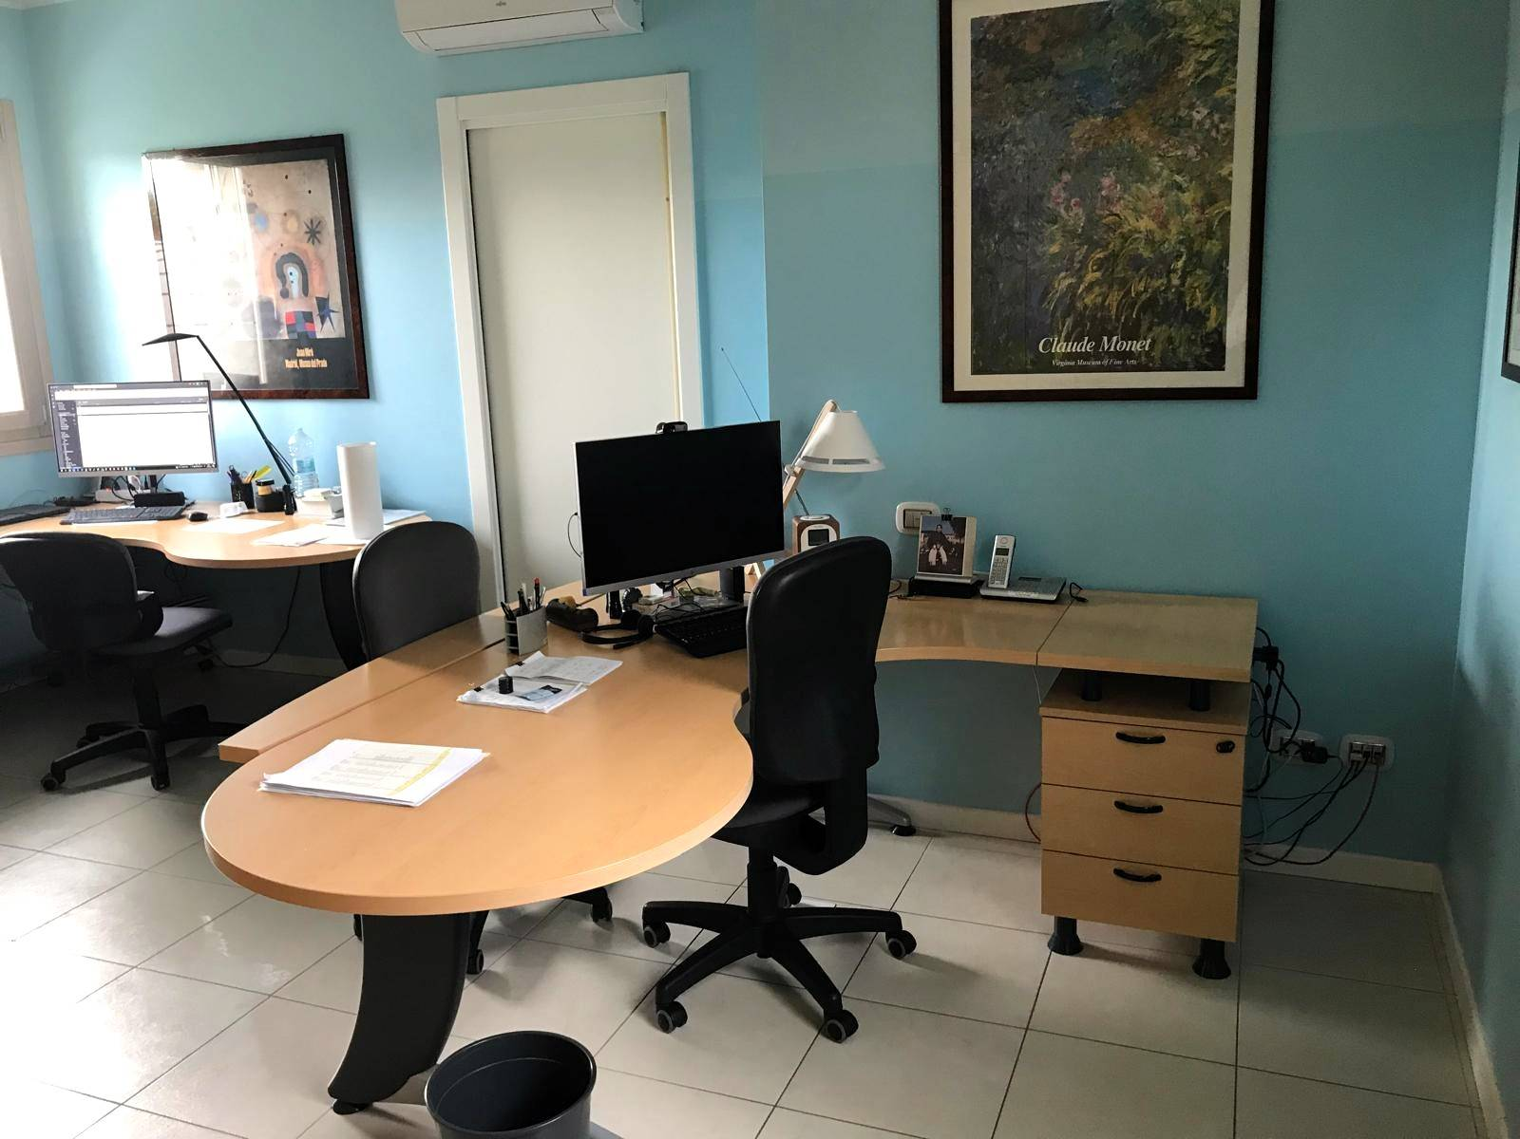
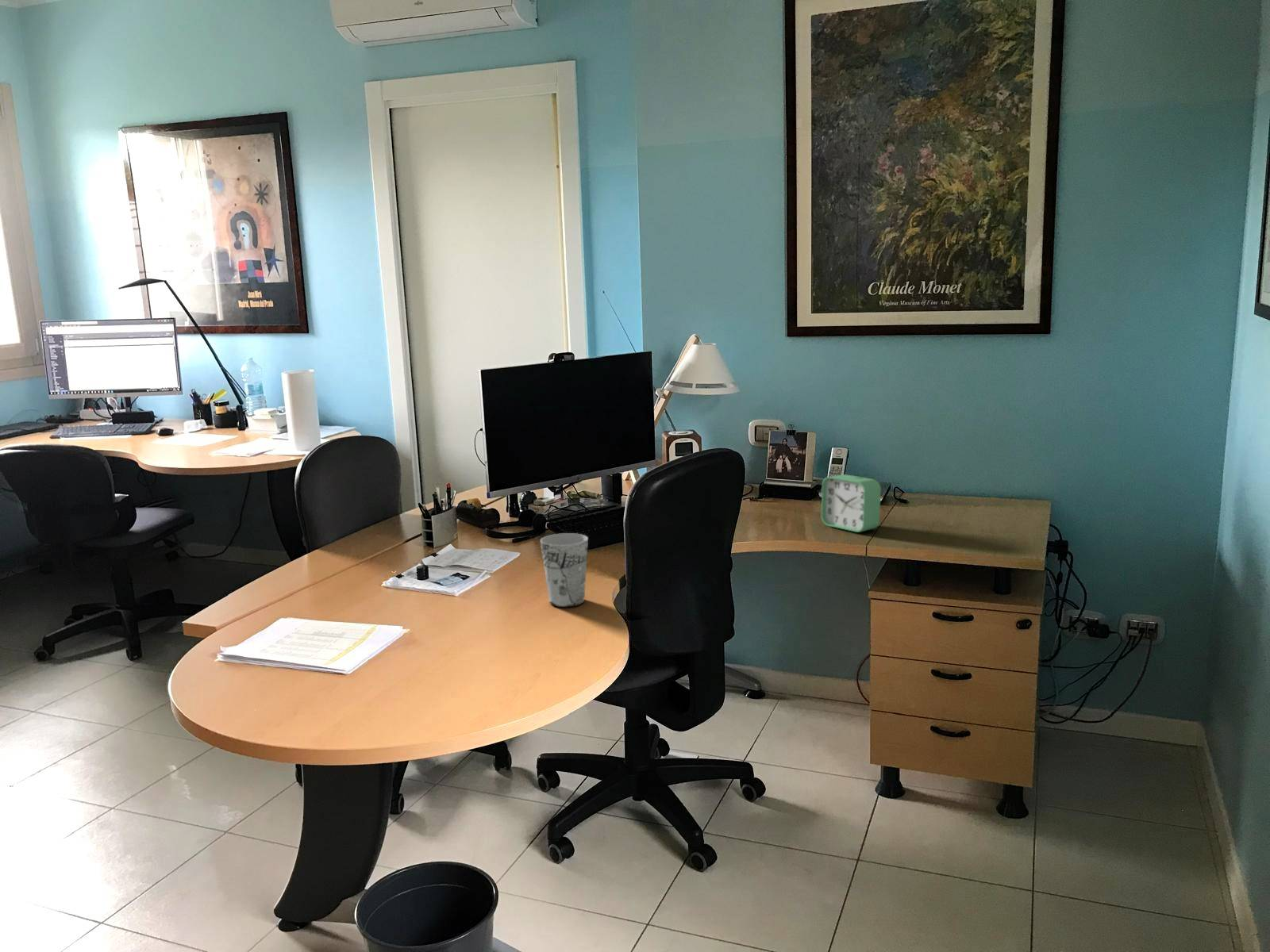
+ alarm clock (850, 502)
+ cup (565, 570)
